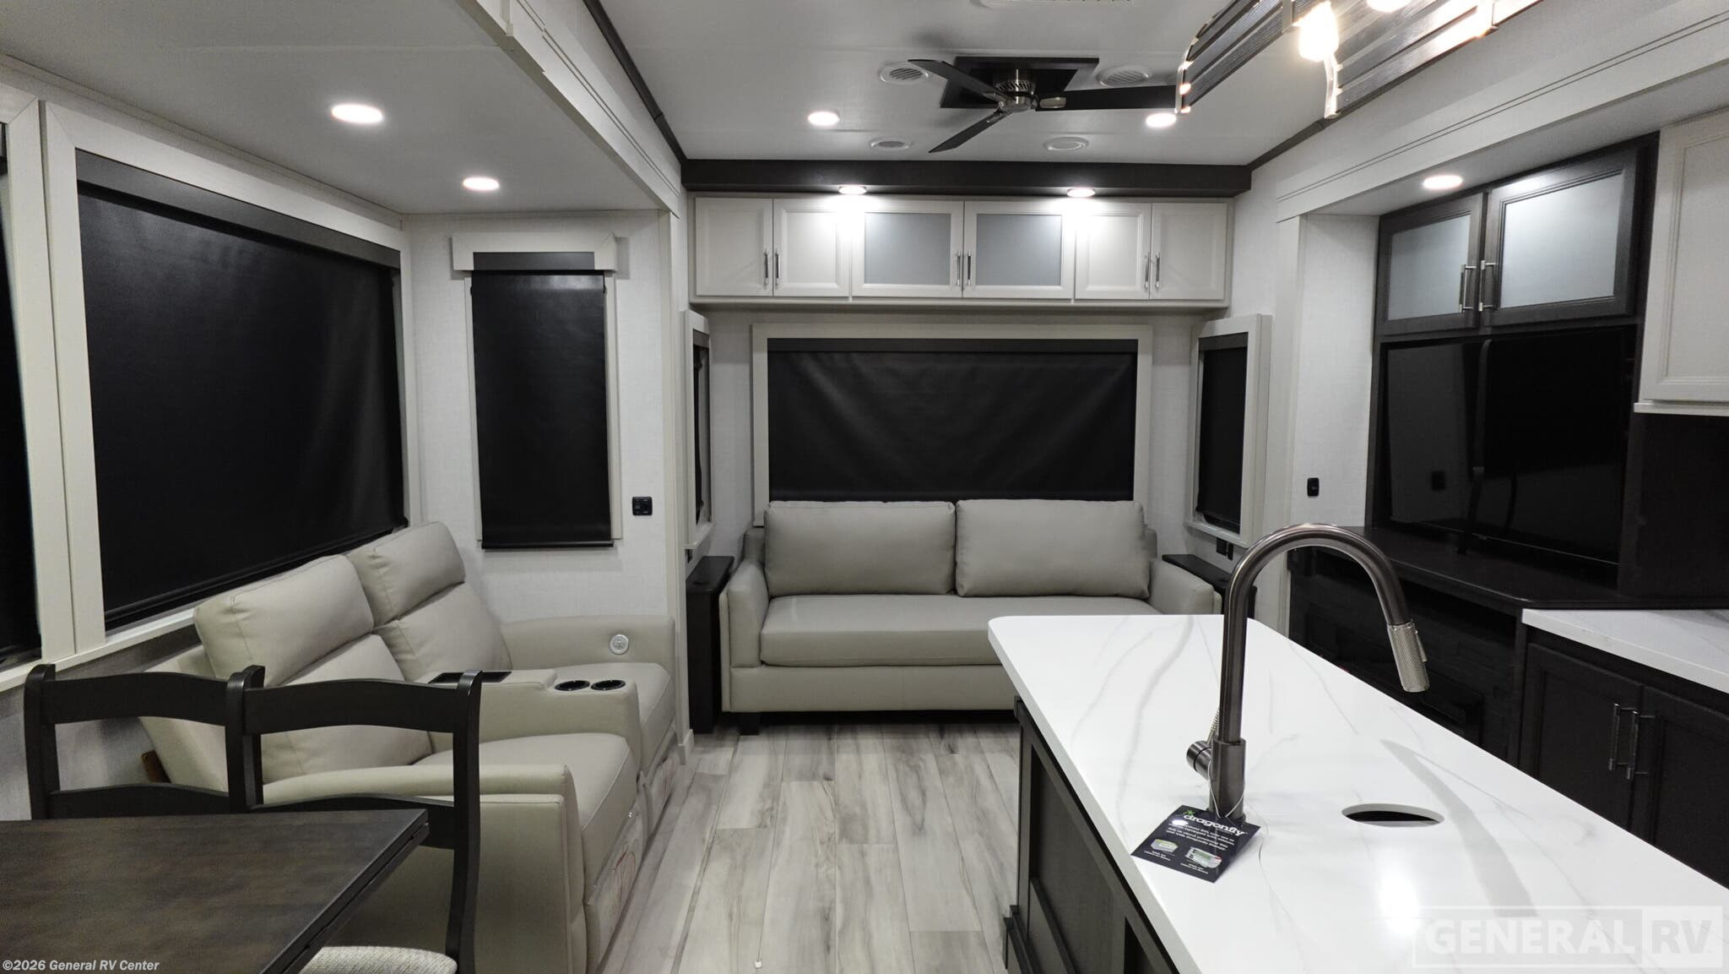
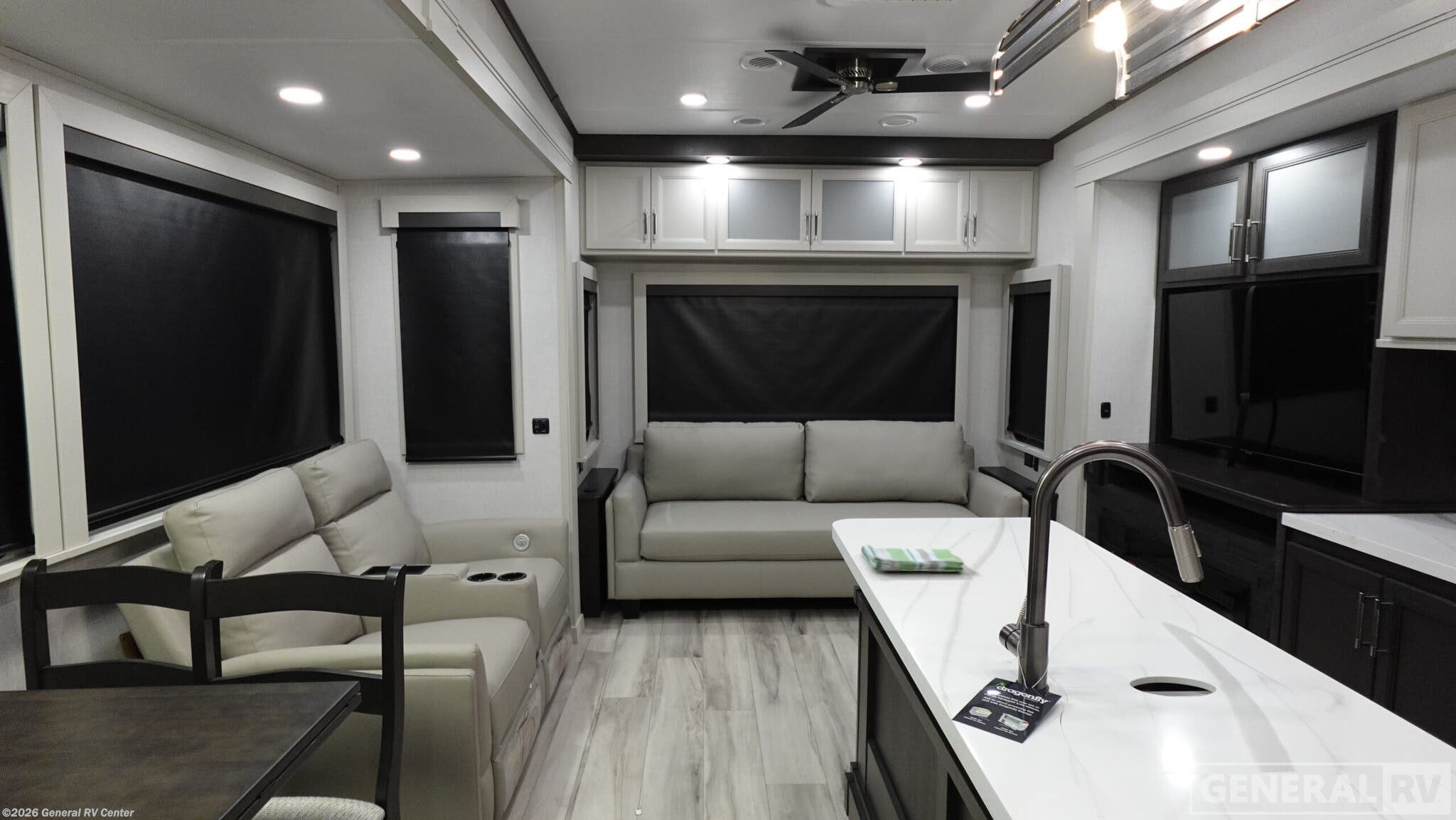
+ dish towel (910, 555)
